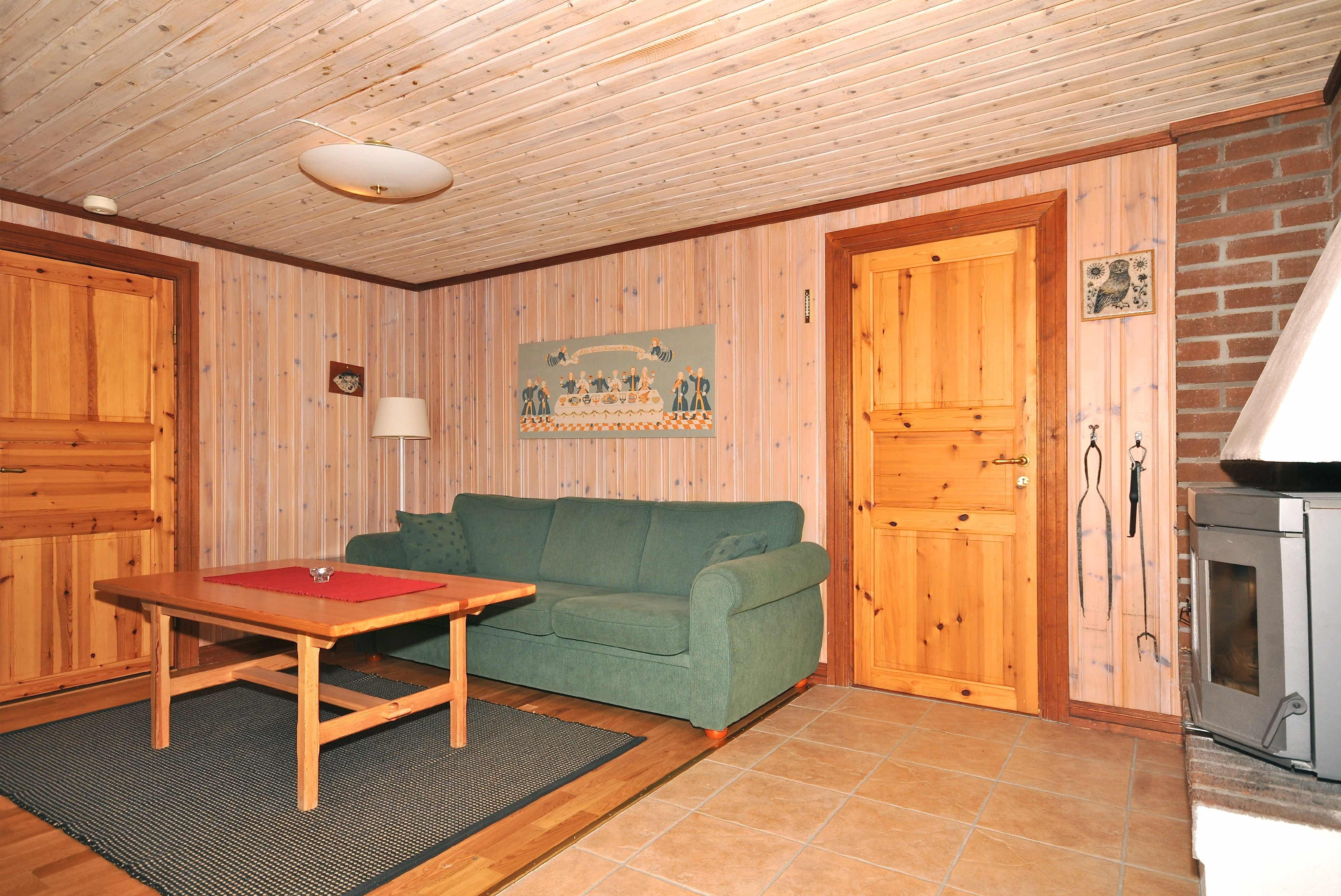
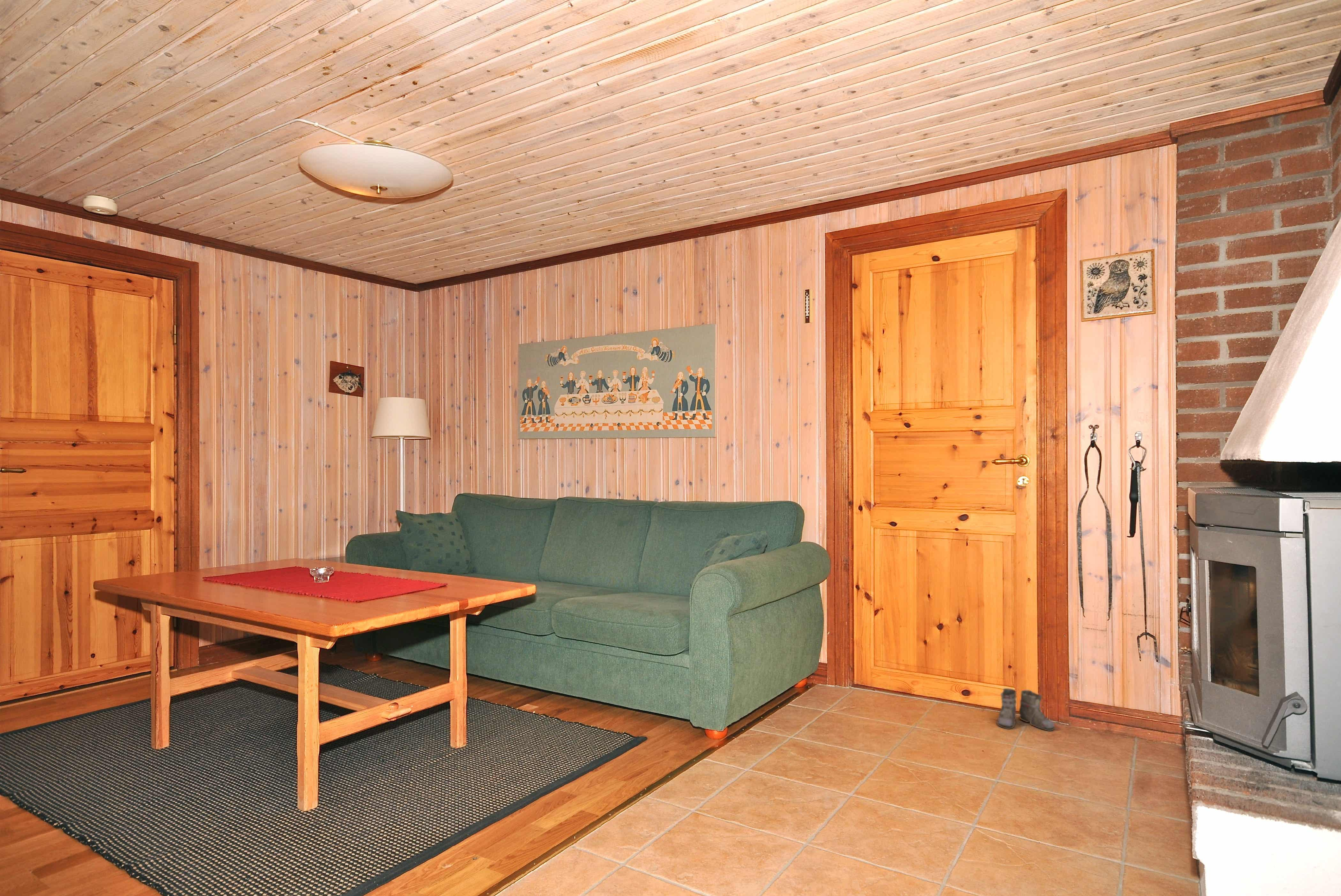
+ boots (1020, 708)
